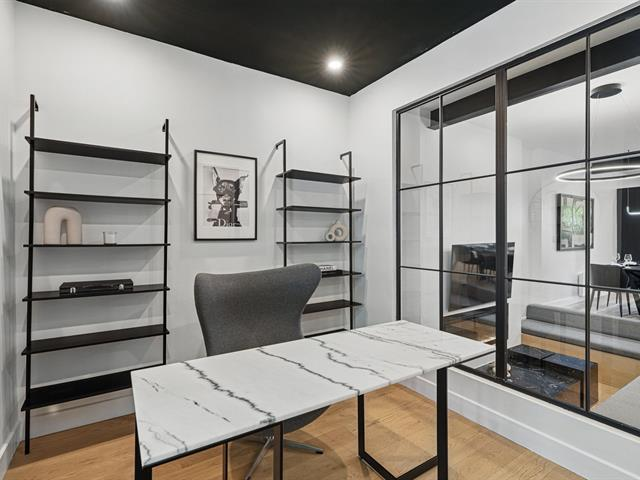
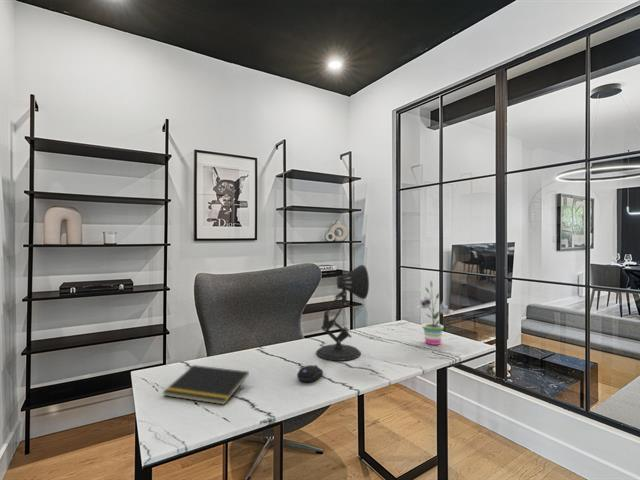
+ notepad (207, 383)
+ potted plant (436, 313)
+ computer mouse (310, 371)
+ desk lamp (340, 308)
